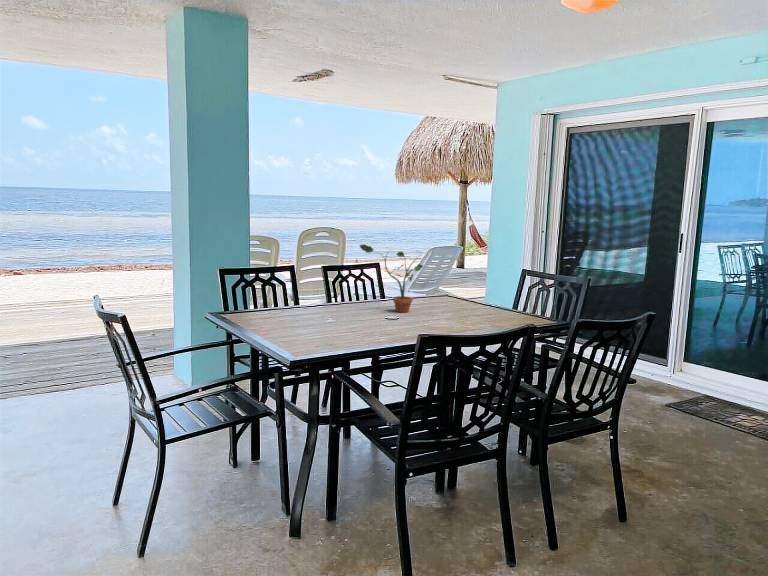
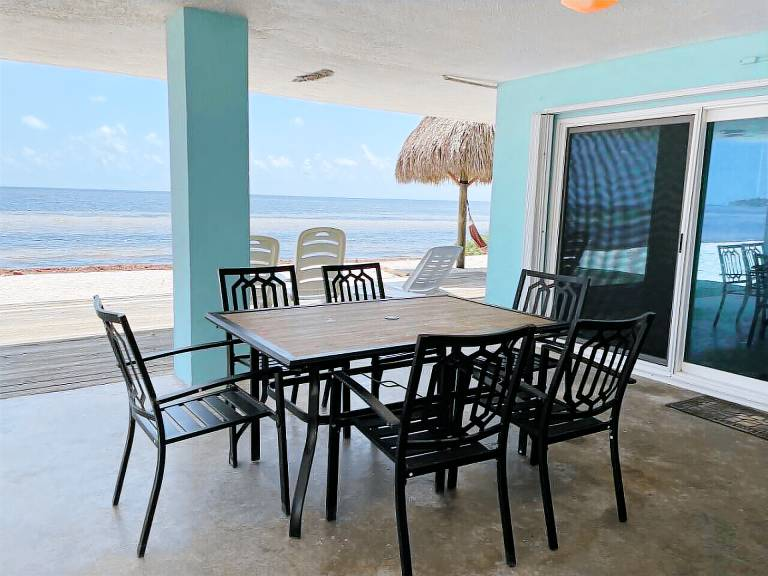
- potted plant (396, 278)
